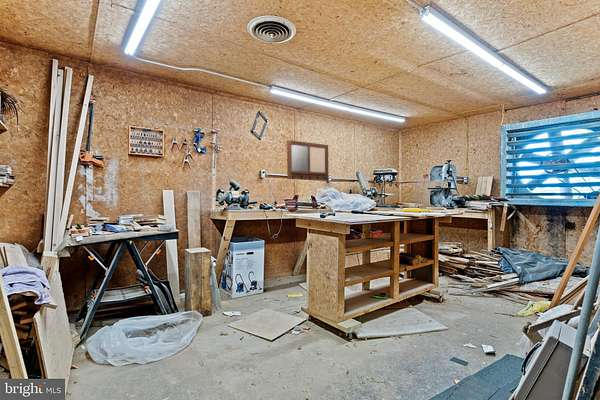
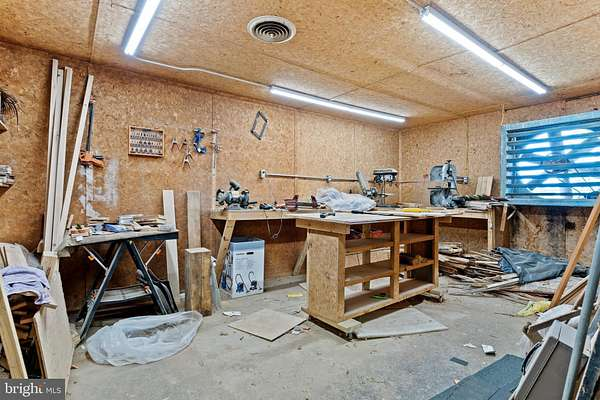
- writing board (310, 160)
